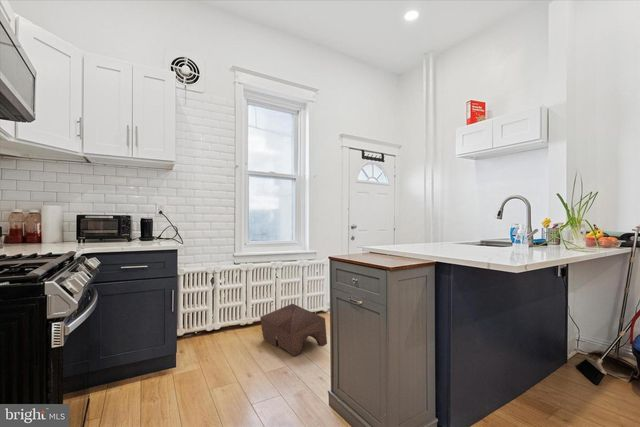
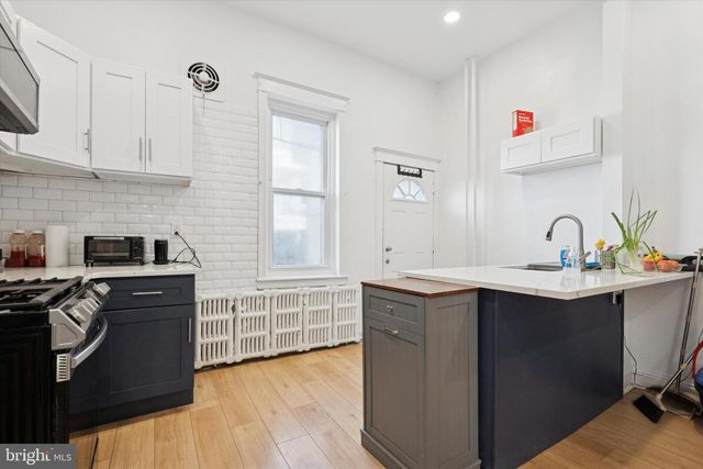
- stool (293, 327)
